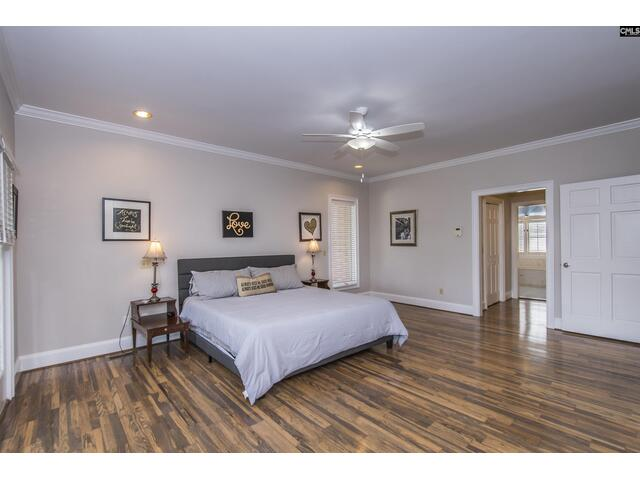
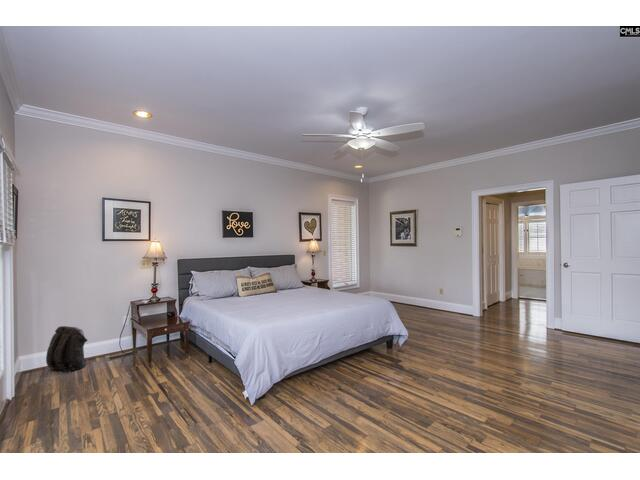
+ backpack (67, 347)
